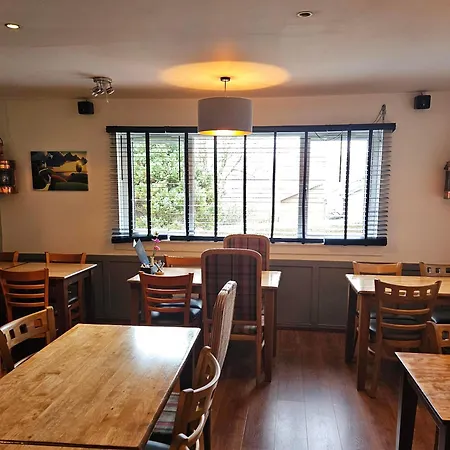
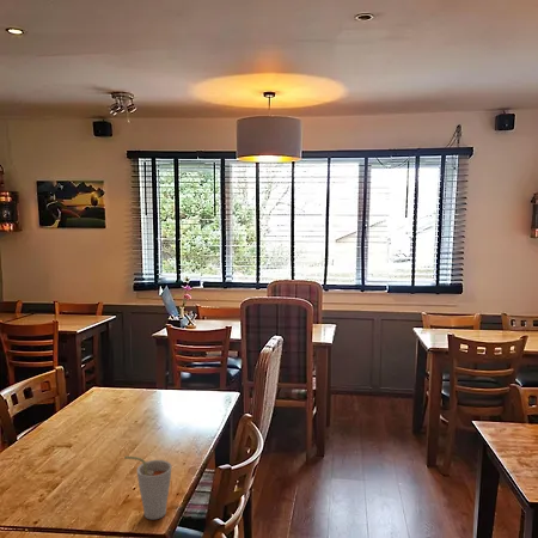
+ cup (149, 483)
